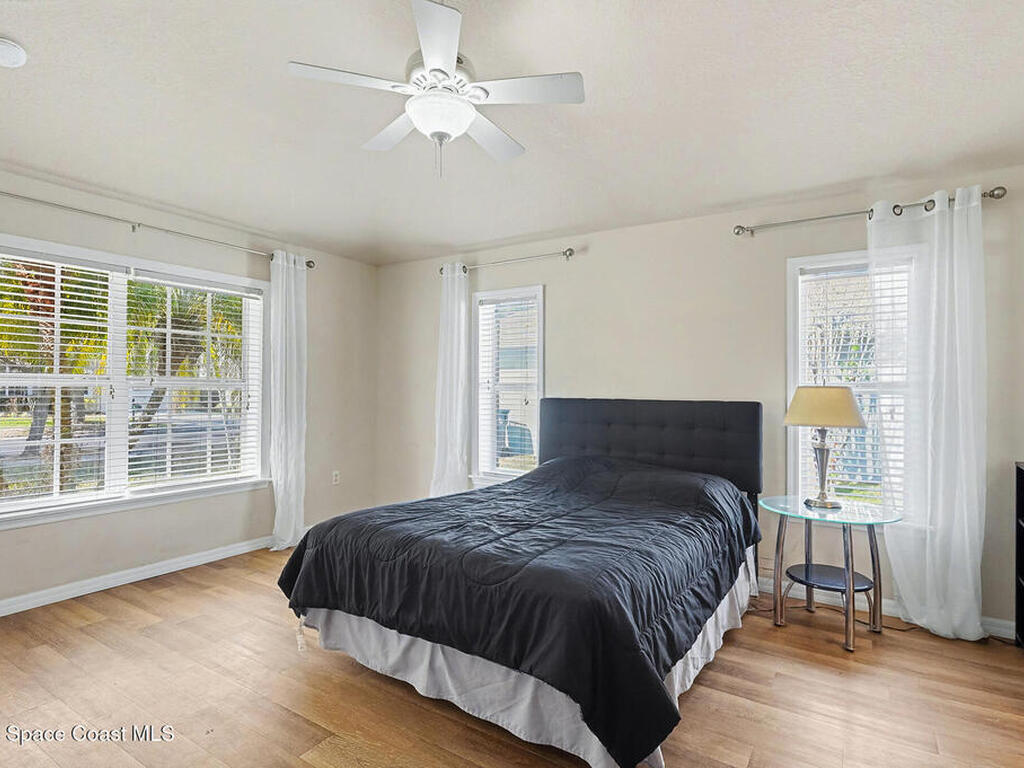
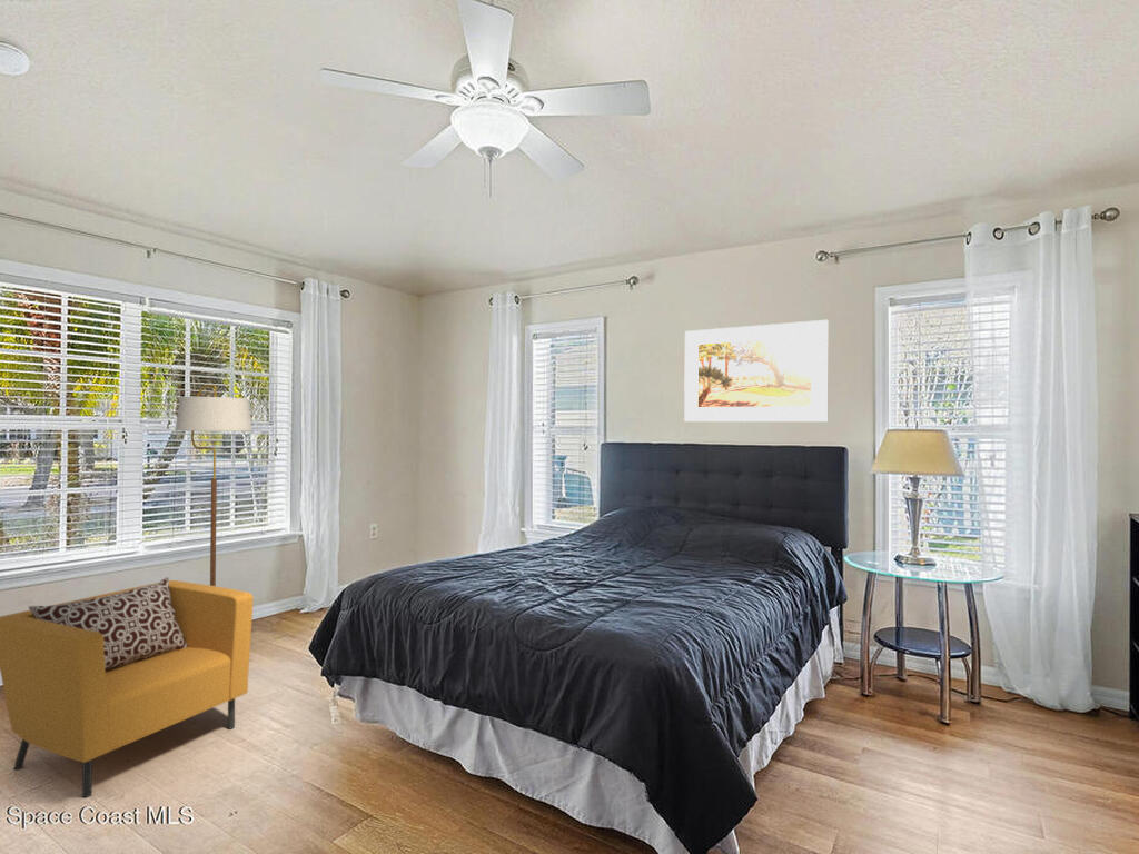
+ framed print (752, 374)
+ armchair (131, 671)
+ floor lamp (211, 513)
